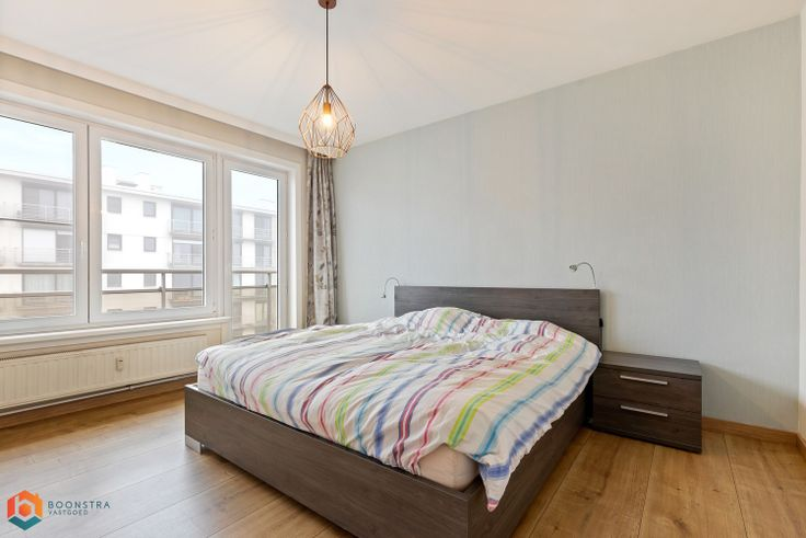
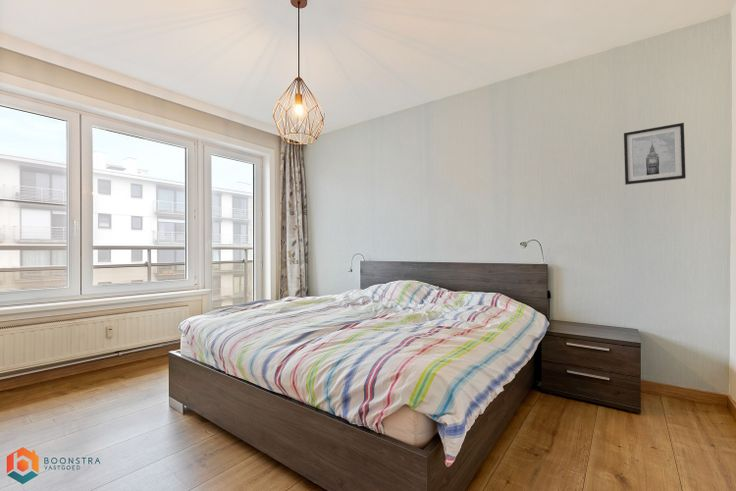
+ wall art (653, 155)
